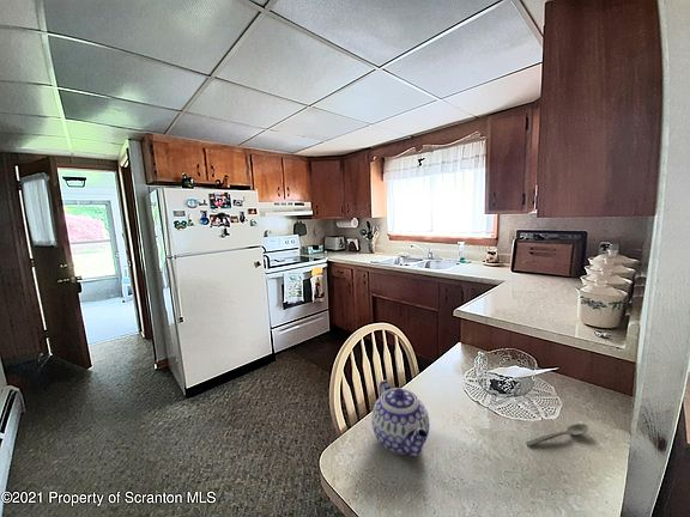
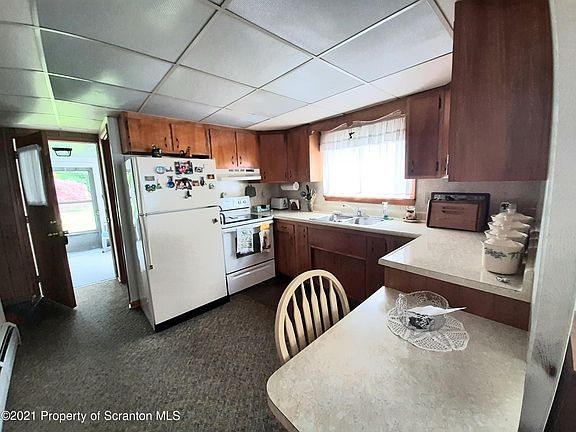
- spoon (557, 434)
- teapot (399, 414)
